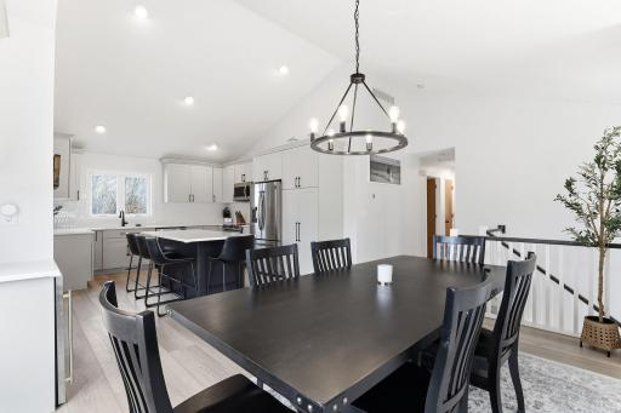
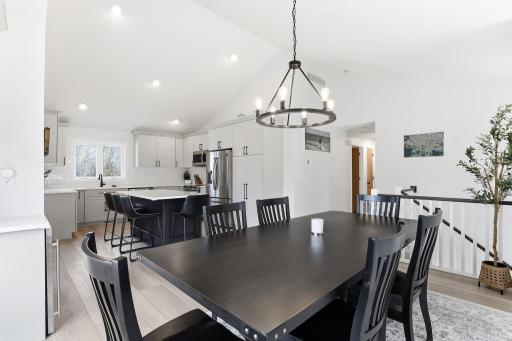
+ wall art (422, 145)
